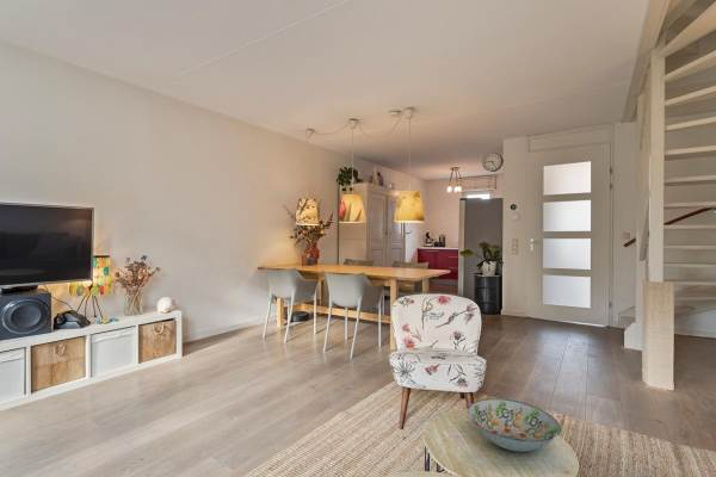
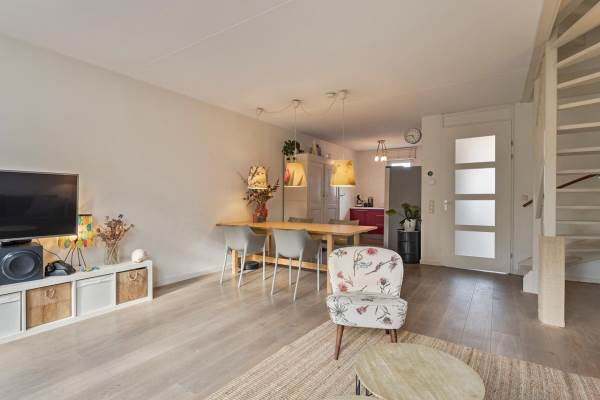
- decorative bowl (511, 429)
